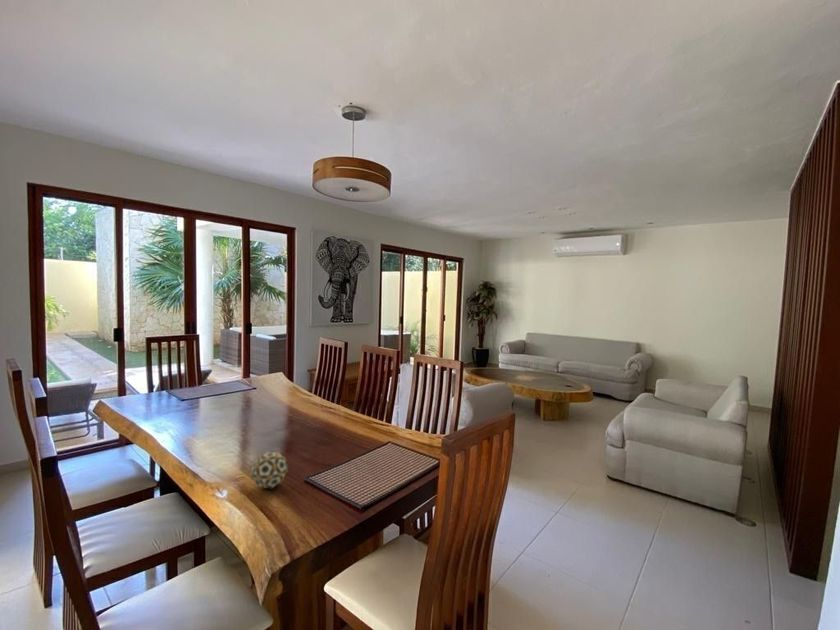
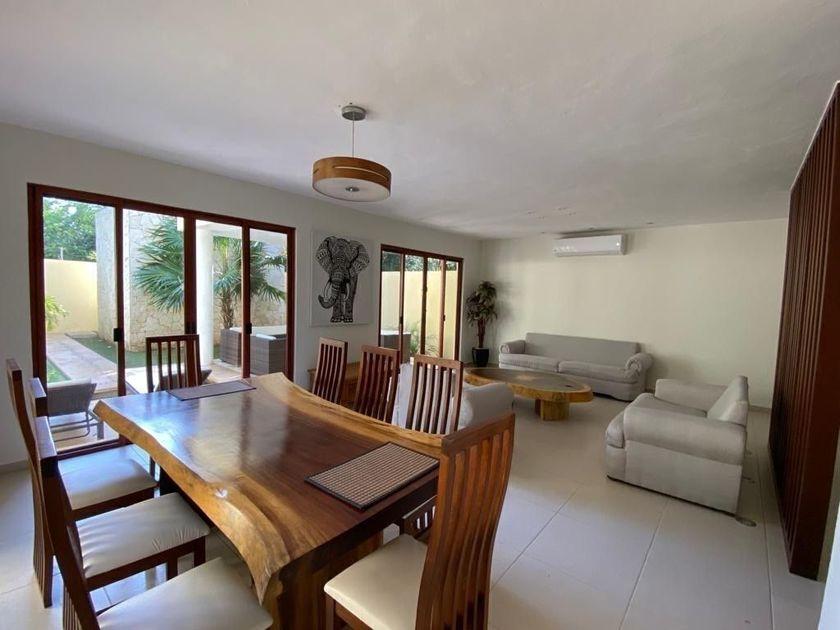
- decorative ball (269, 469)
